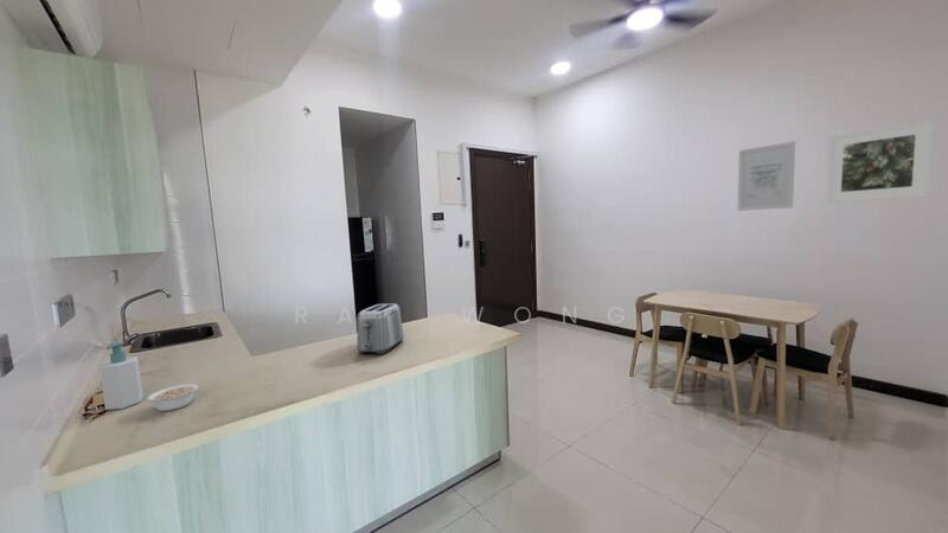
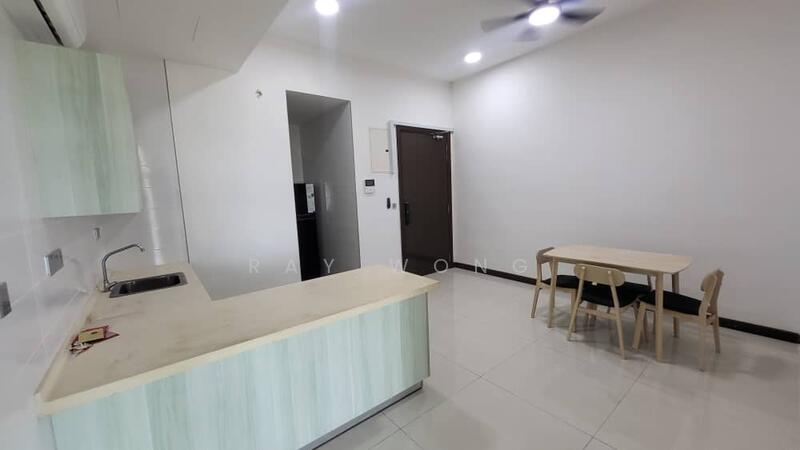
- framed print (876, 165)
- toaster (382, 326)
- wall art (764, 178)
- soap bottle (120, 373)
- legume (175, 396)
